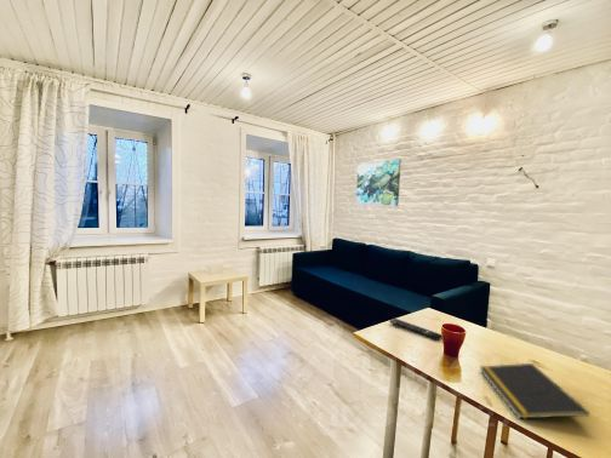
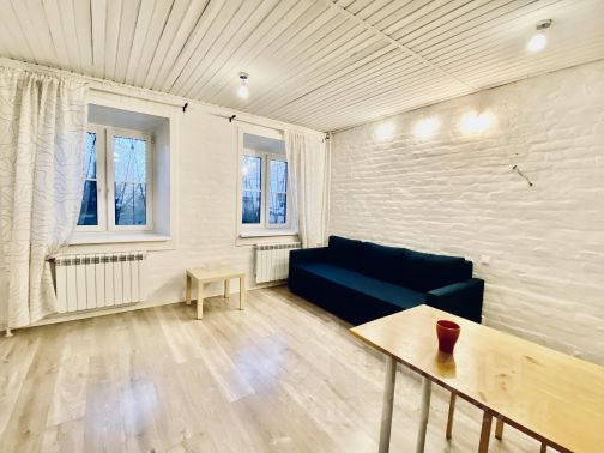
- notepad (526, 387)
- remote control (413, 328)
- wall art (376, 184)
